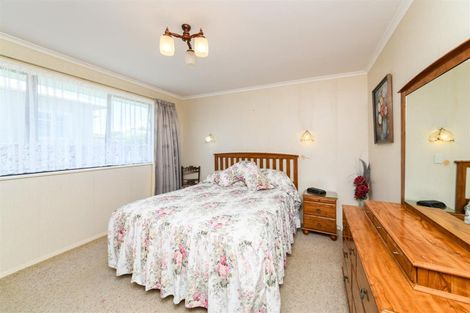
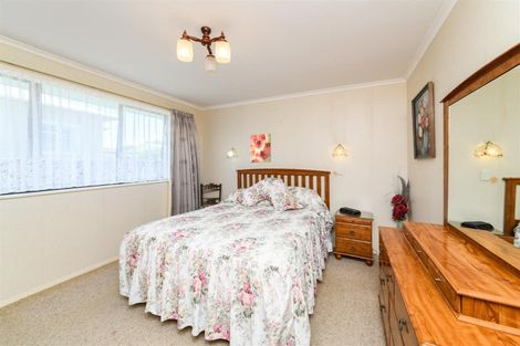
+ wall art (260, 148)
